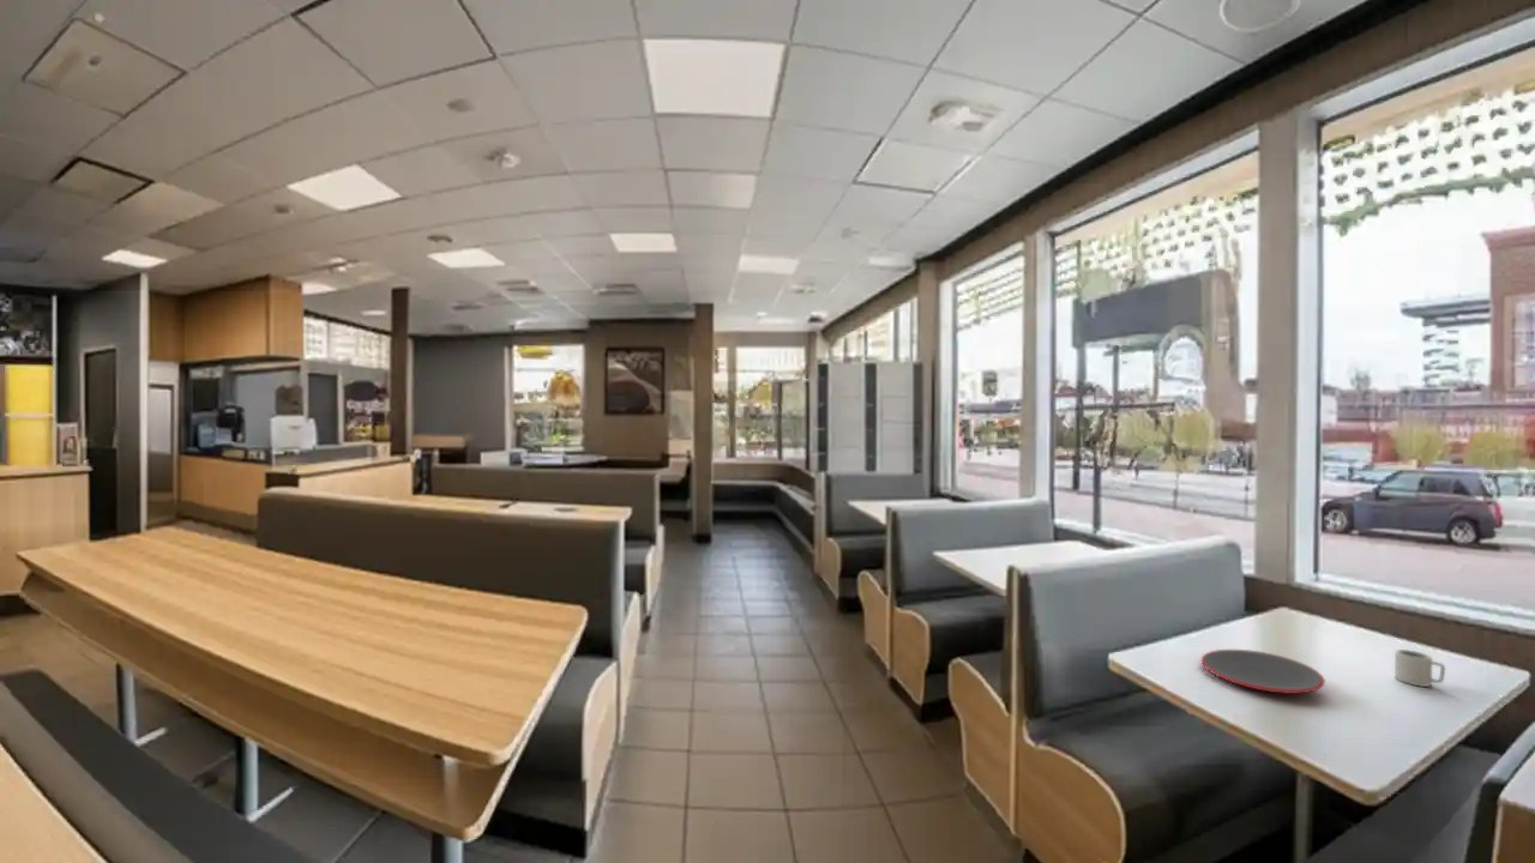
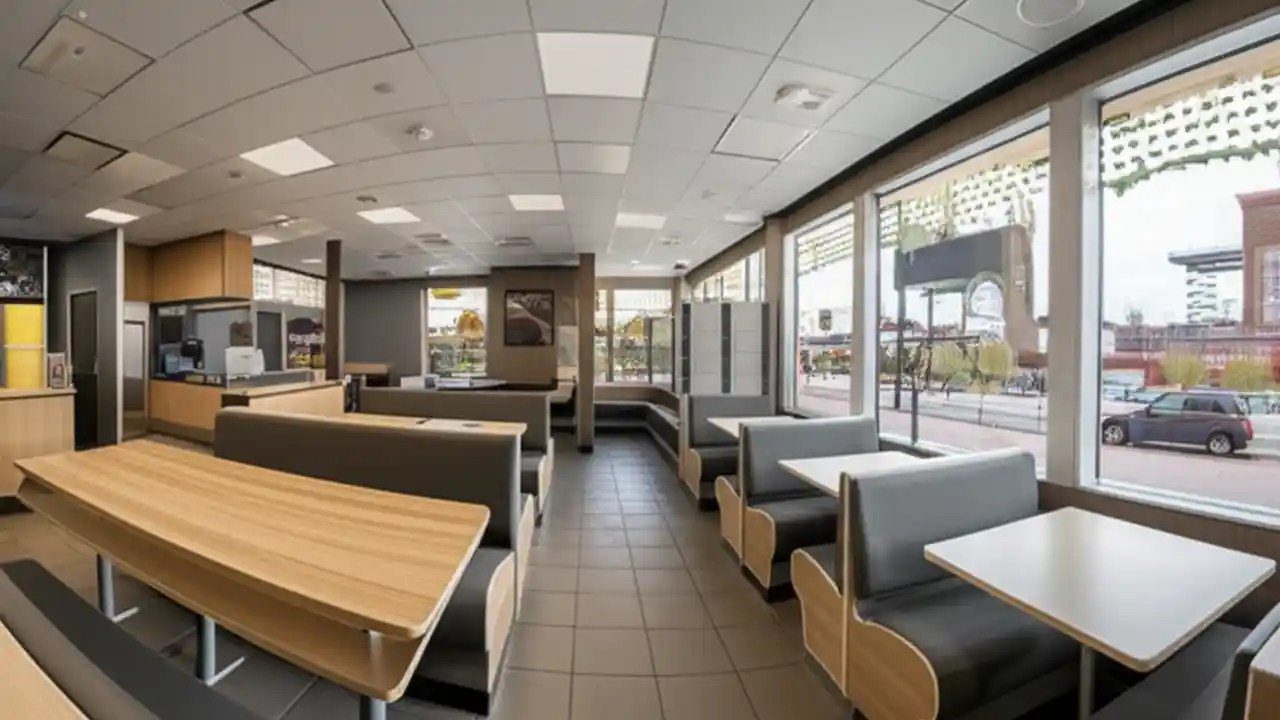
- plate (1259, 671)
- cup (1419, 669)
